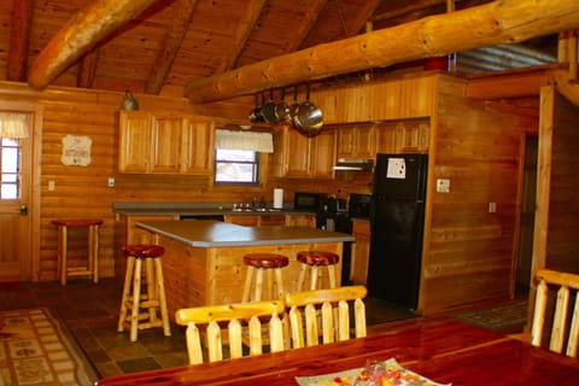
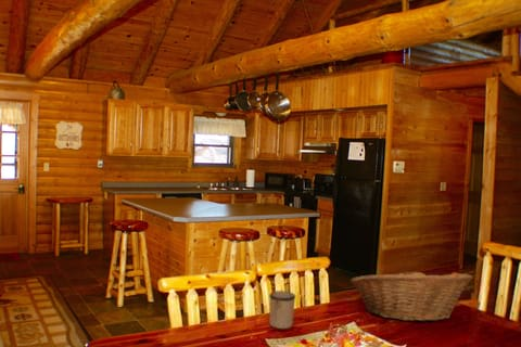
+ fruit basket (409, 288)
+ mug (283, 309)
